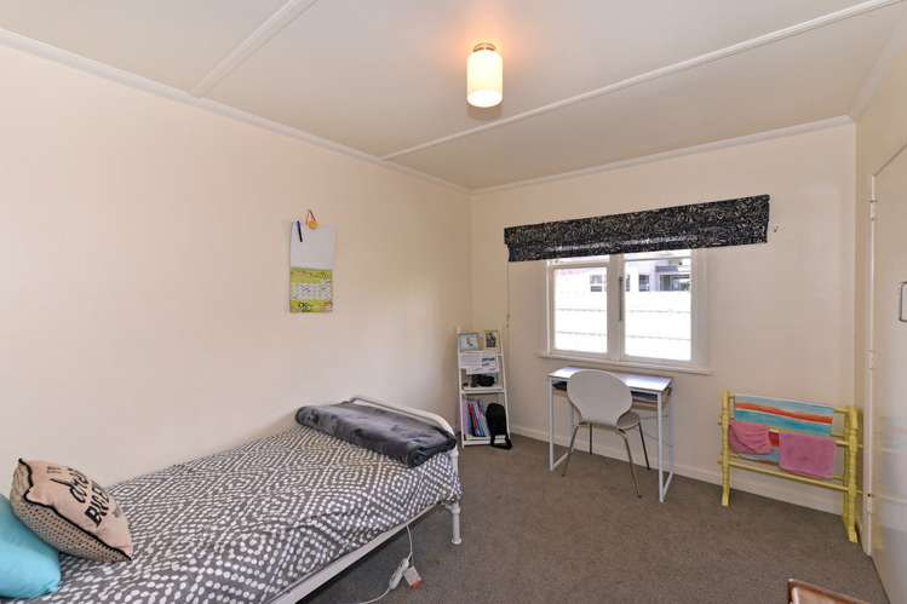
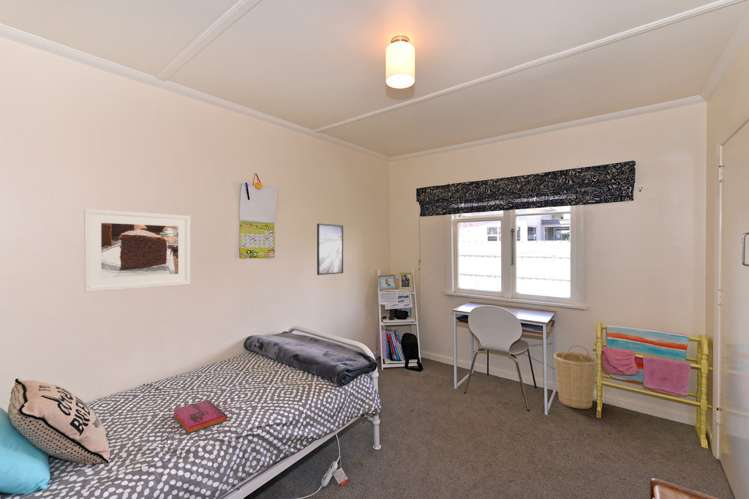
+ basket (575, 375)
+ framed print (330, 249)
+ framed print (142, 250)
+ hardback book (199, 414)
